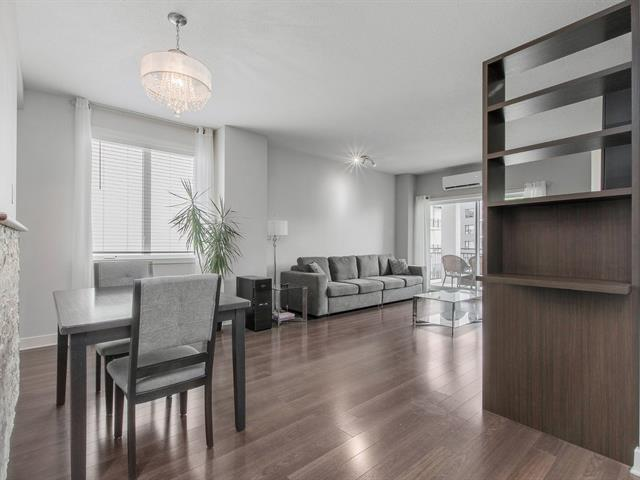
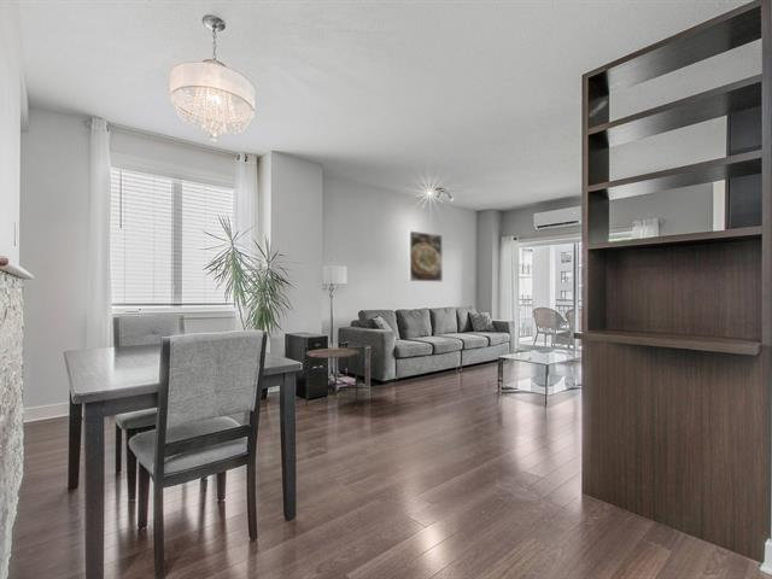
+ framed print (426, 257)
+ side table (335, 378)
